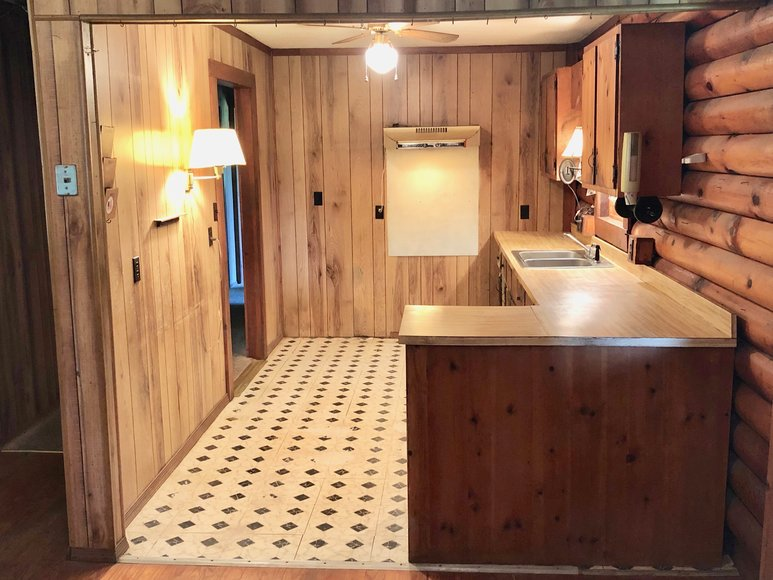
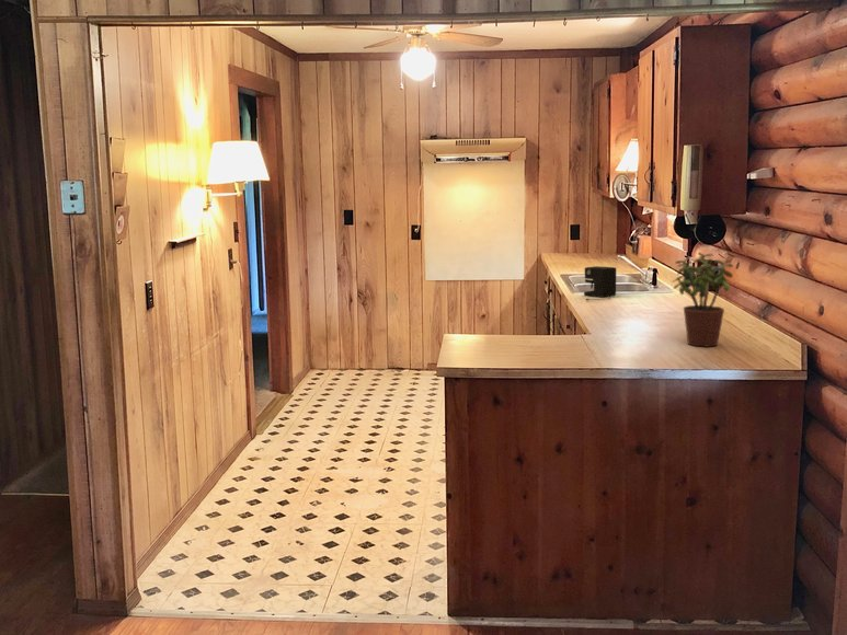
+ potted plant (707, 299)
+ coffee maker (591, 282)
